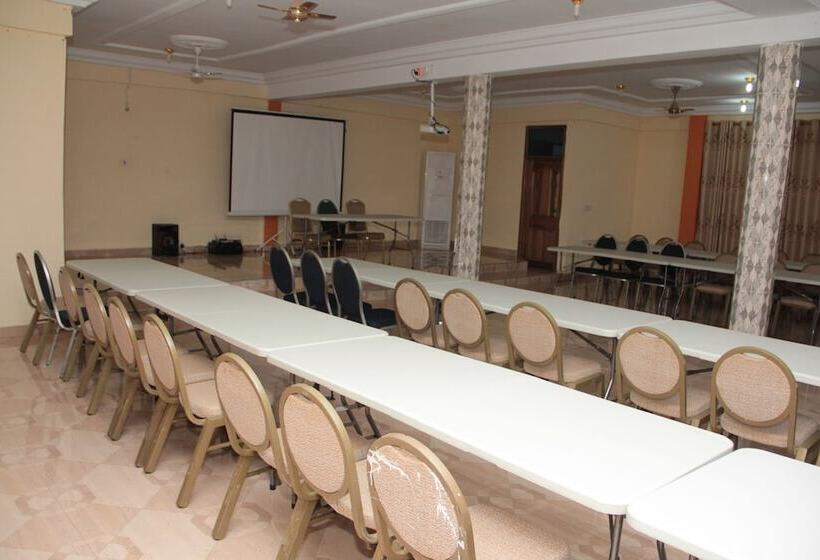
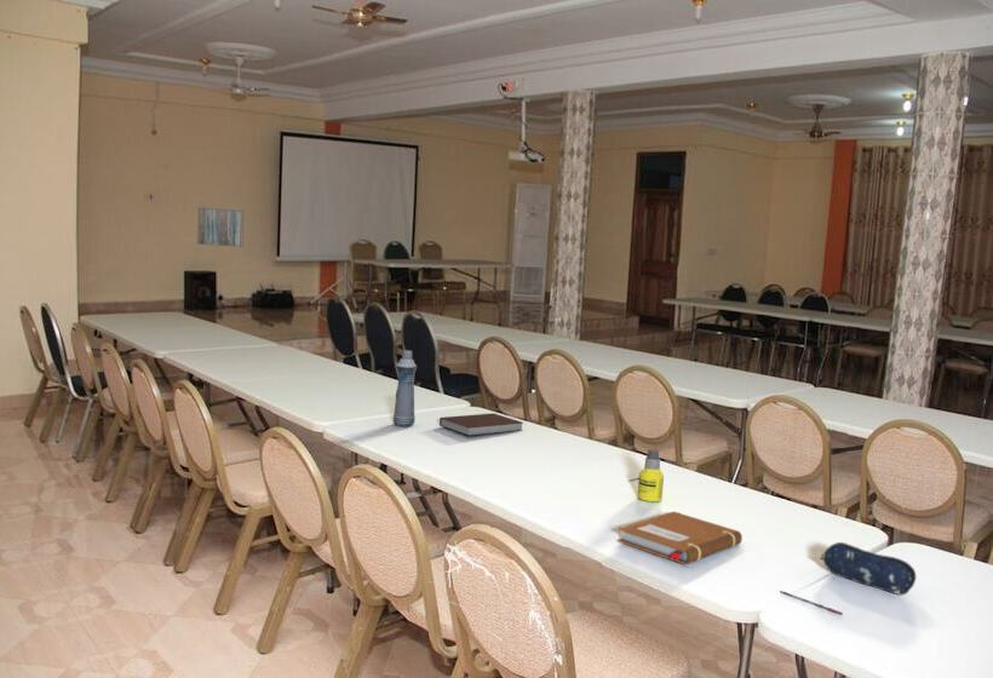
+ pen (810, 602)
+ bottle (652, 473)
+ bottle (406, 387)
+ notebook (481, 424)
+ wall art (220, 226)
+ pencil case (868, 568)
+ notebook (679, 536)
